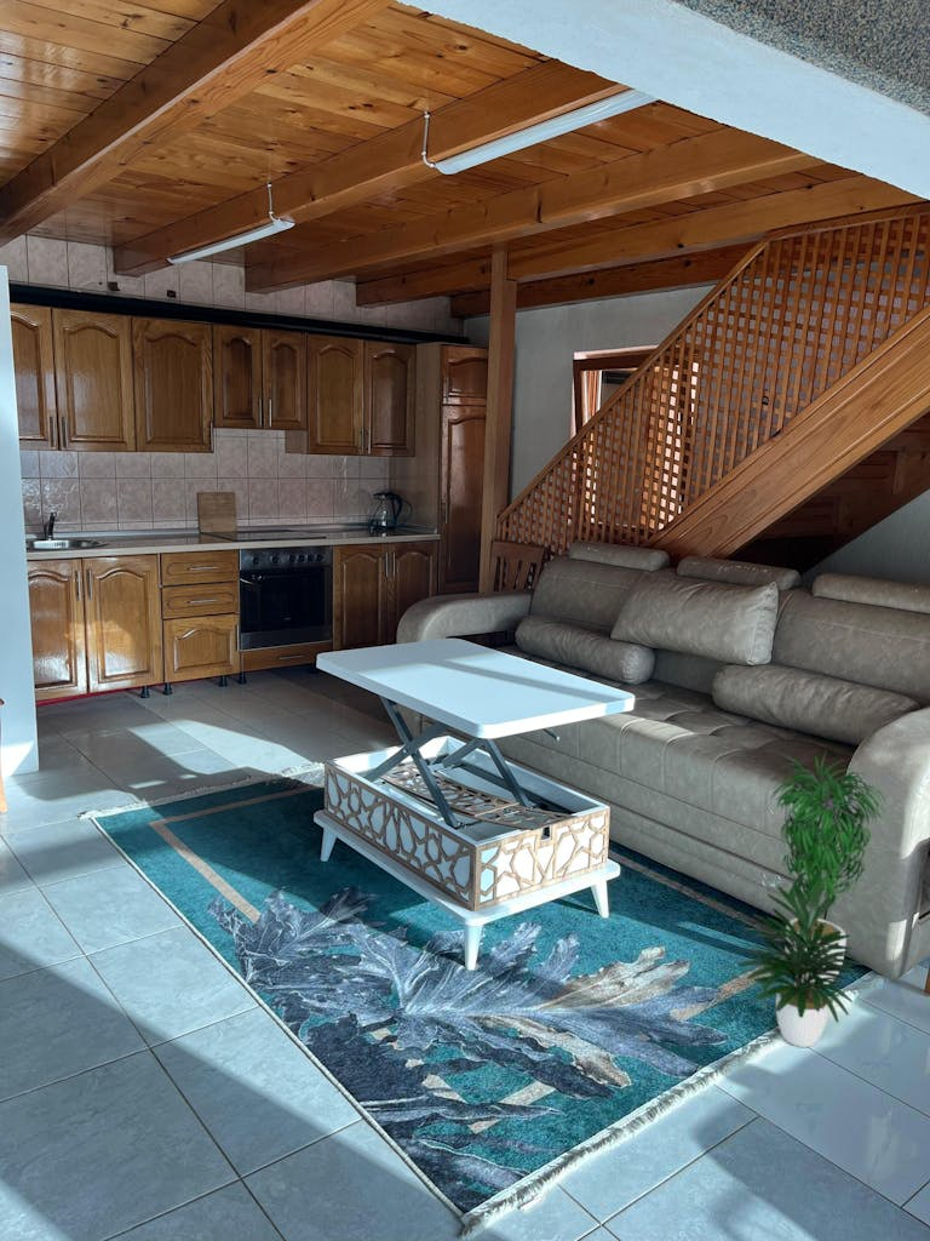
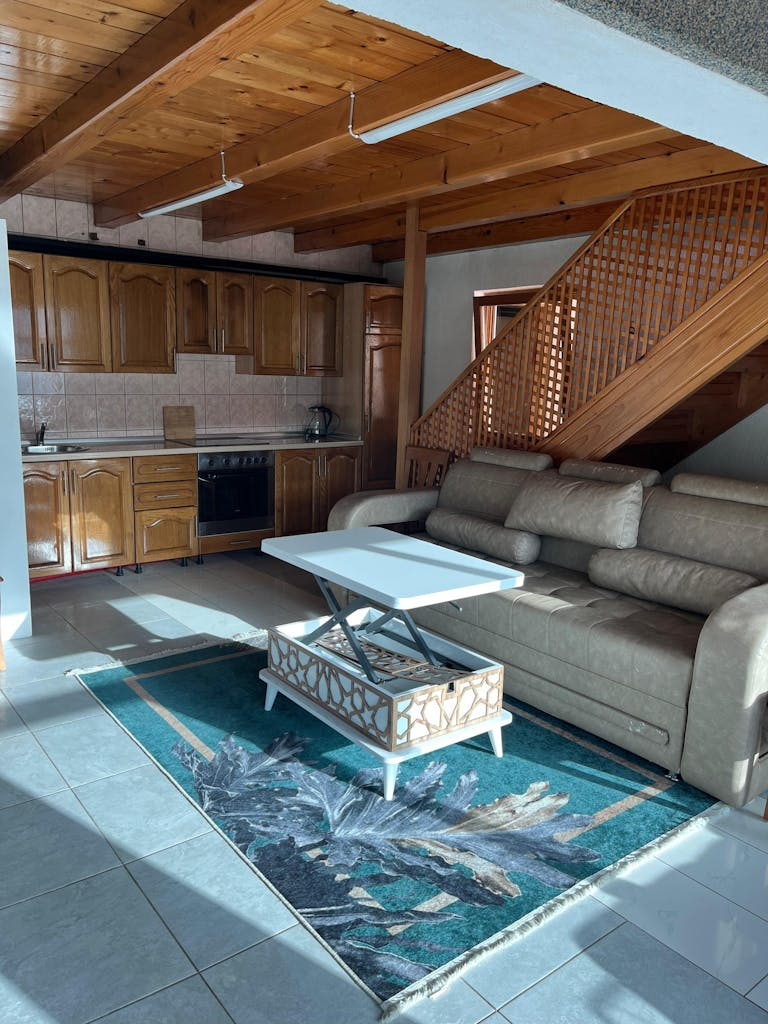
- potted plant (811, 887)
